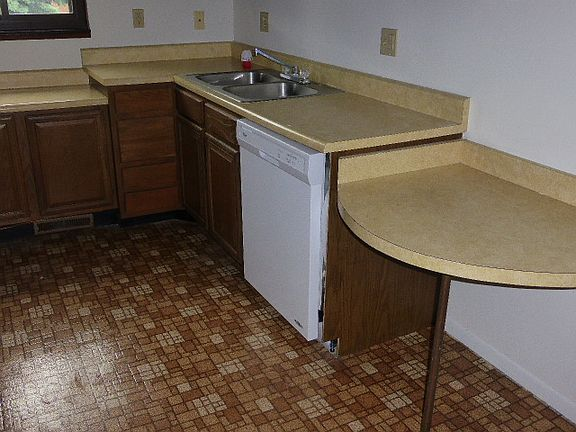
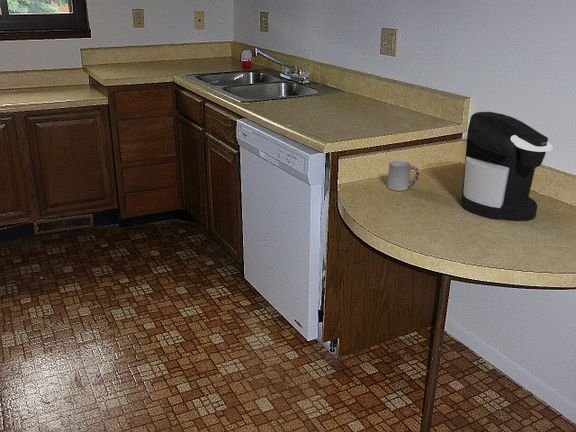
+ coffee maker (506, 164)
+ cup (403, 176)
